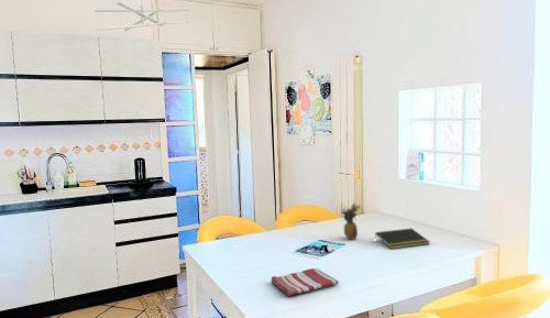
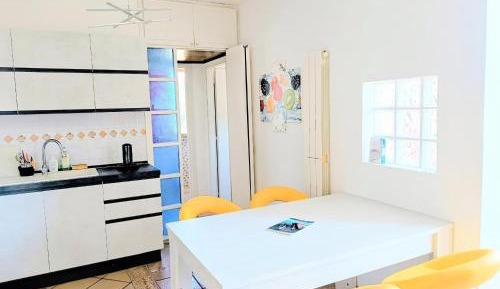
- notepad (402, 238)
- fruit (351, 221)
- dish towel (304, 281)
